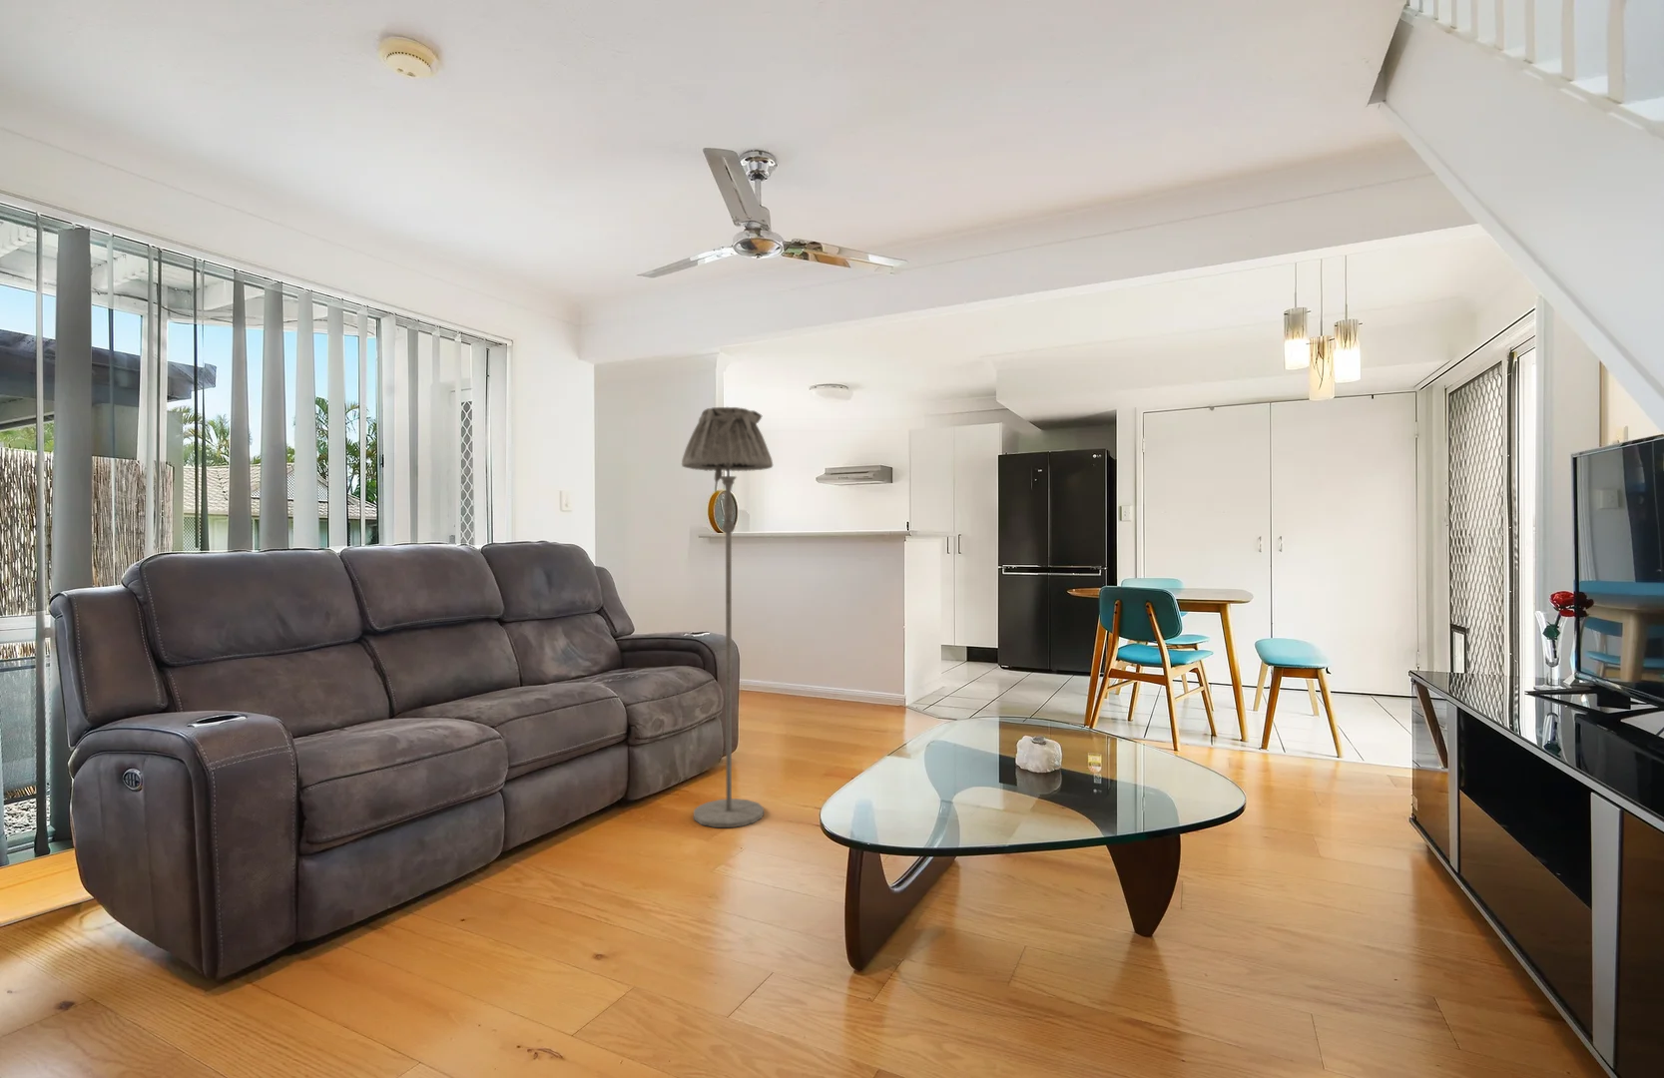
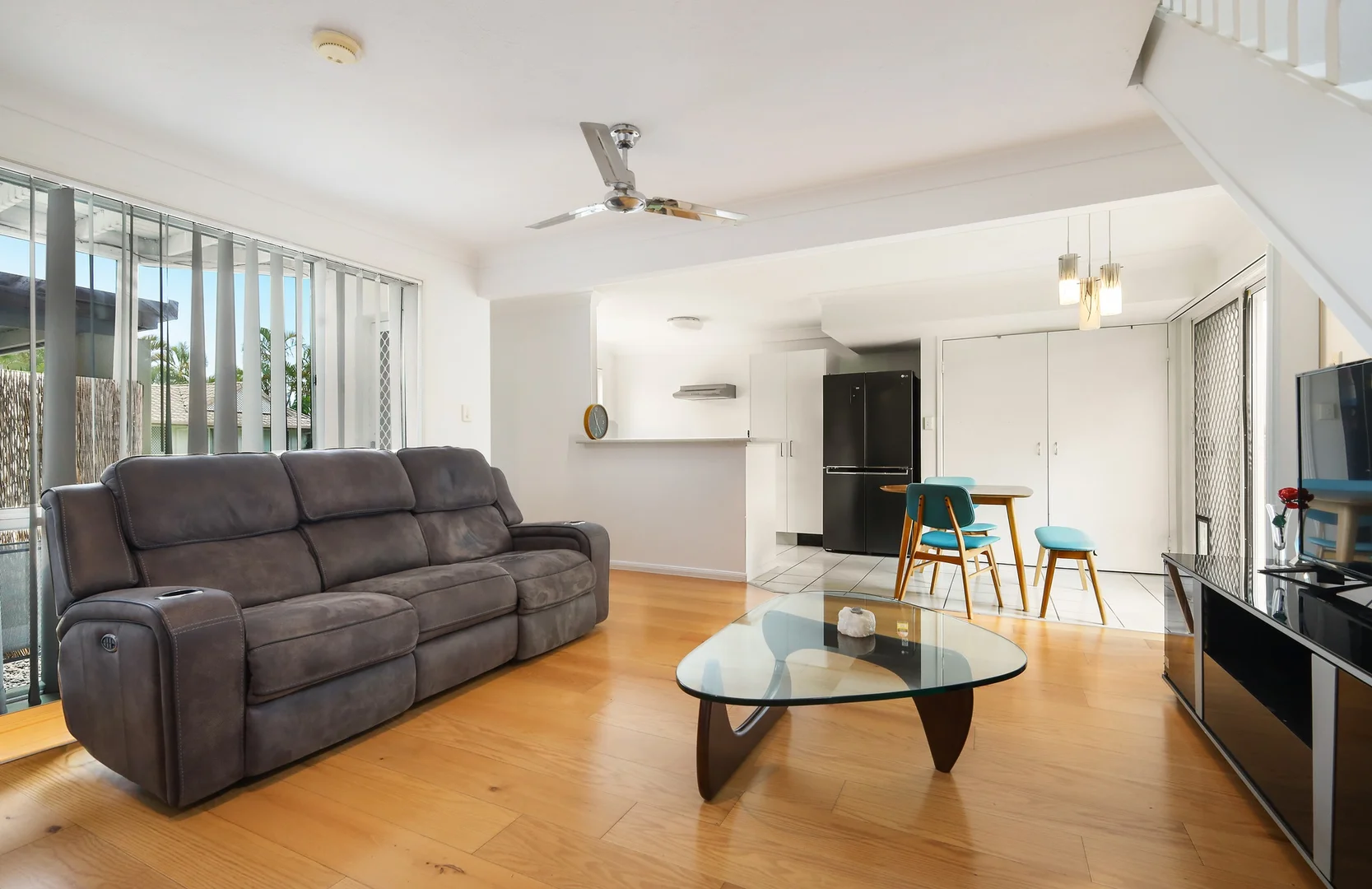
- floor lamp (728, 612)
